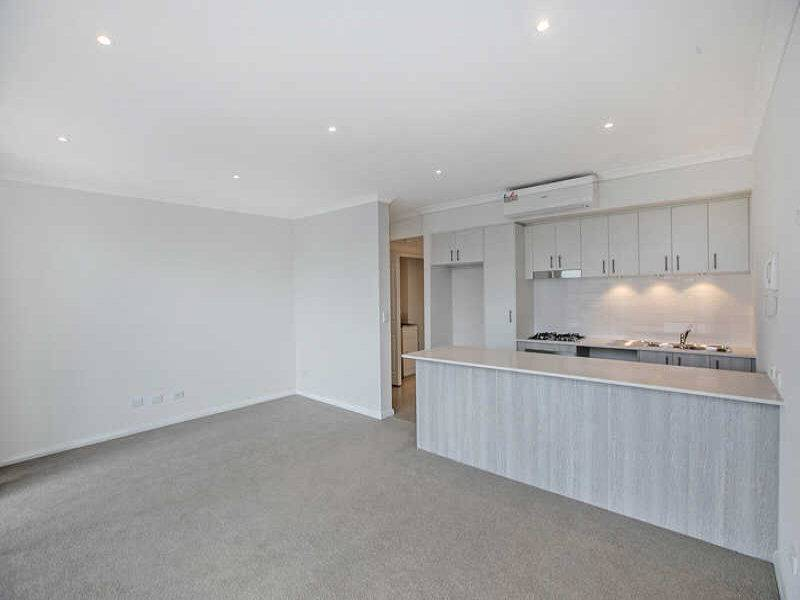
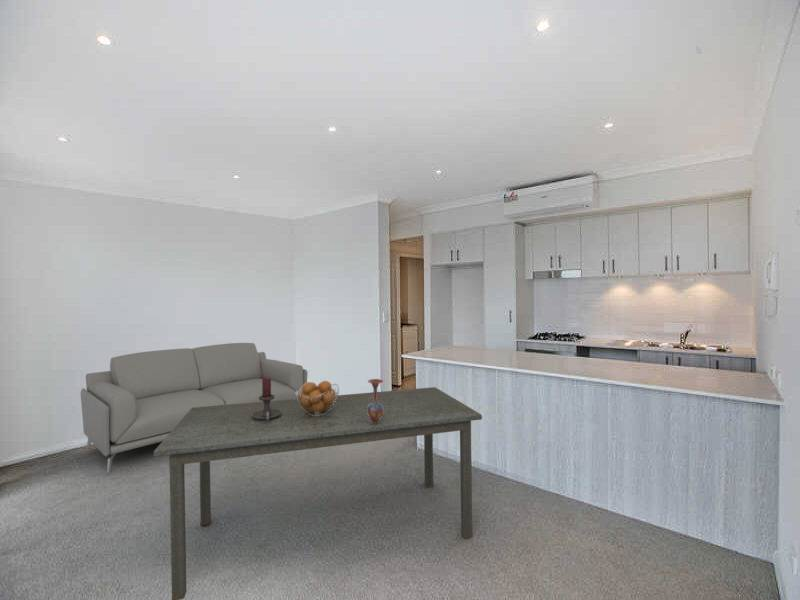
+ vase (374, 401)
+ fruit basket (317, 396)
+ sofa (205, 389)
+ dining table (328, 446)
+ candle holder (266, 397)
